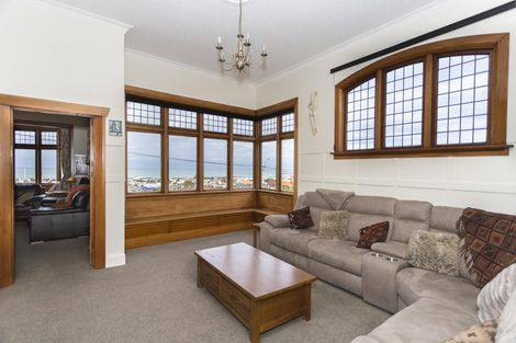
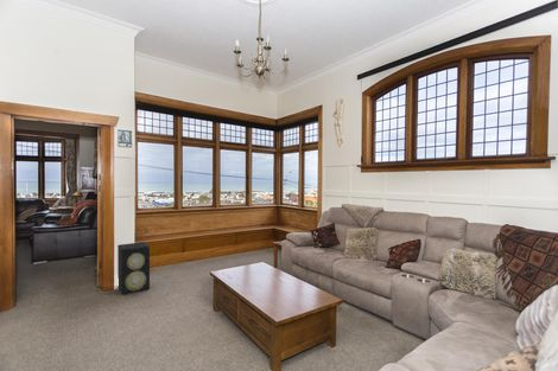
+ speaker (133, 267)
